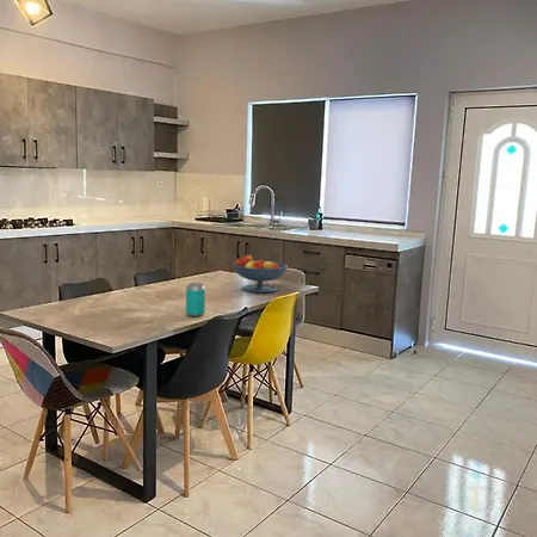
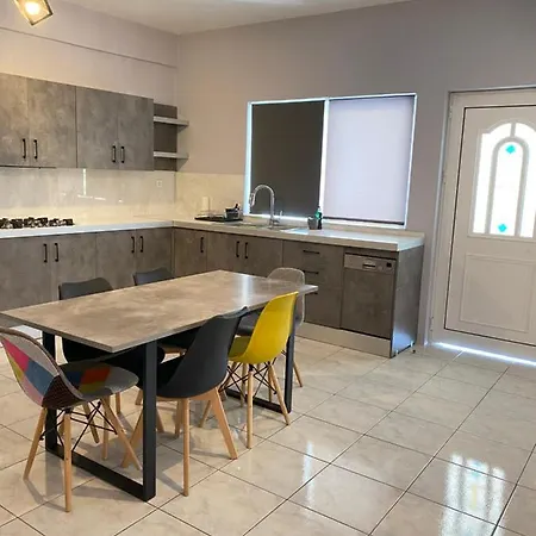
- fruit bowl (260, 272)
- beverage can (195, 300)
